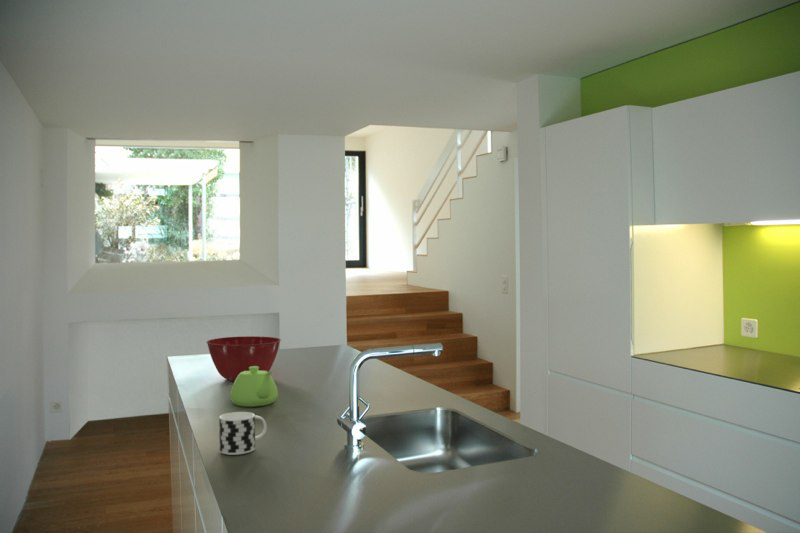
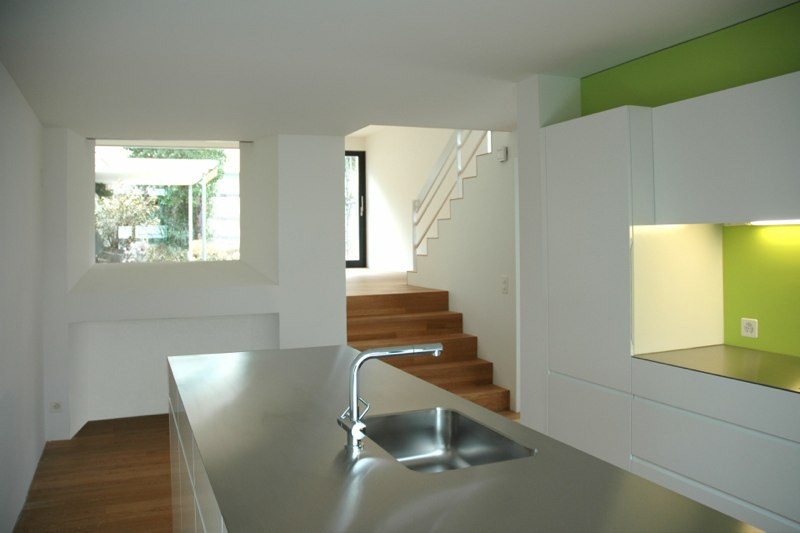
- teapot (255, 385)
- mixing bowl (244, 359)
- cup (243, 432)
